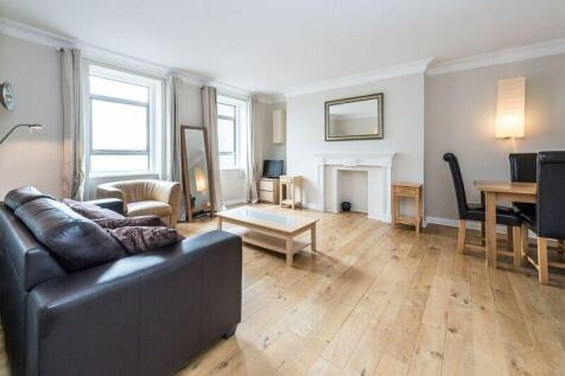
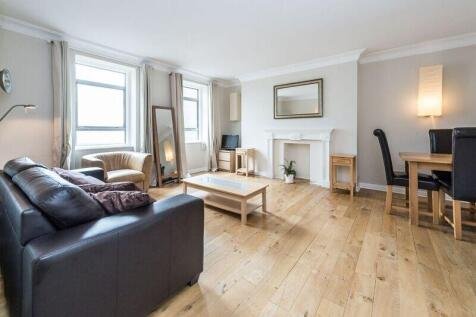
+ house plant (288, 170)
